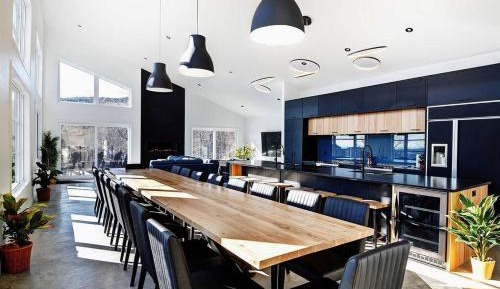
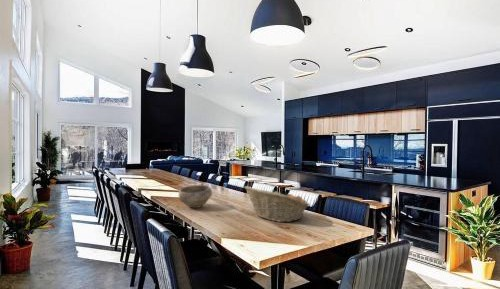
+ bowl (195, 196)
+ fruit basket (275, 201)
